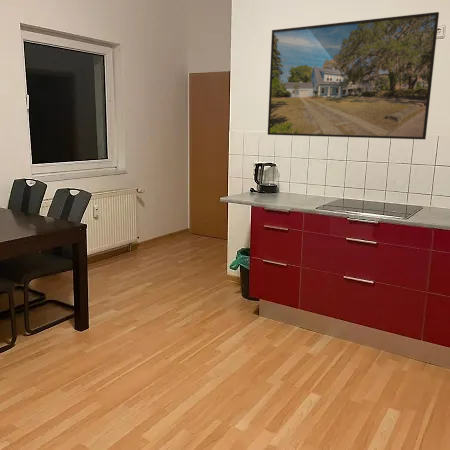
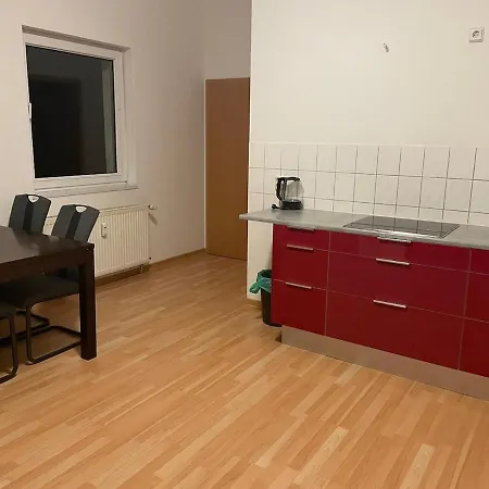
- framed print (343, 80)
